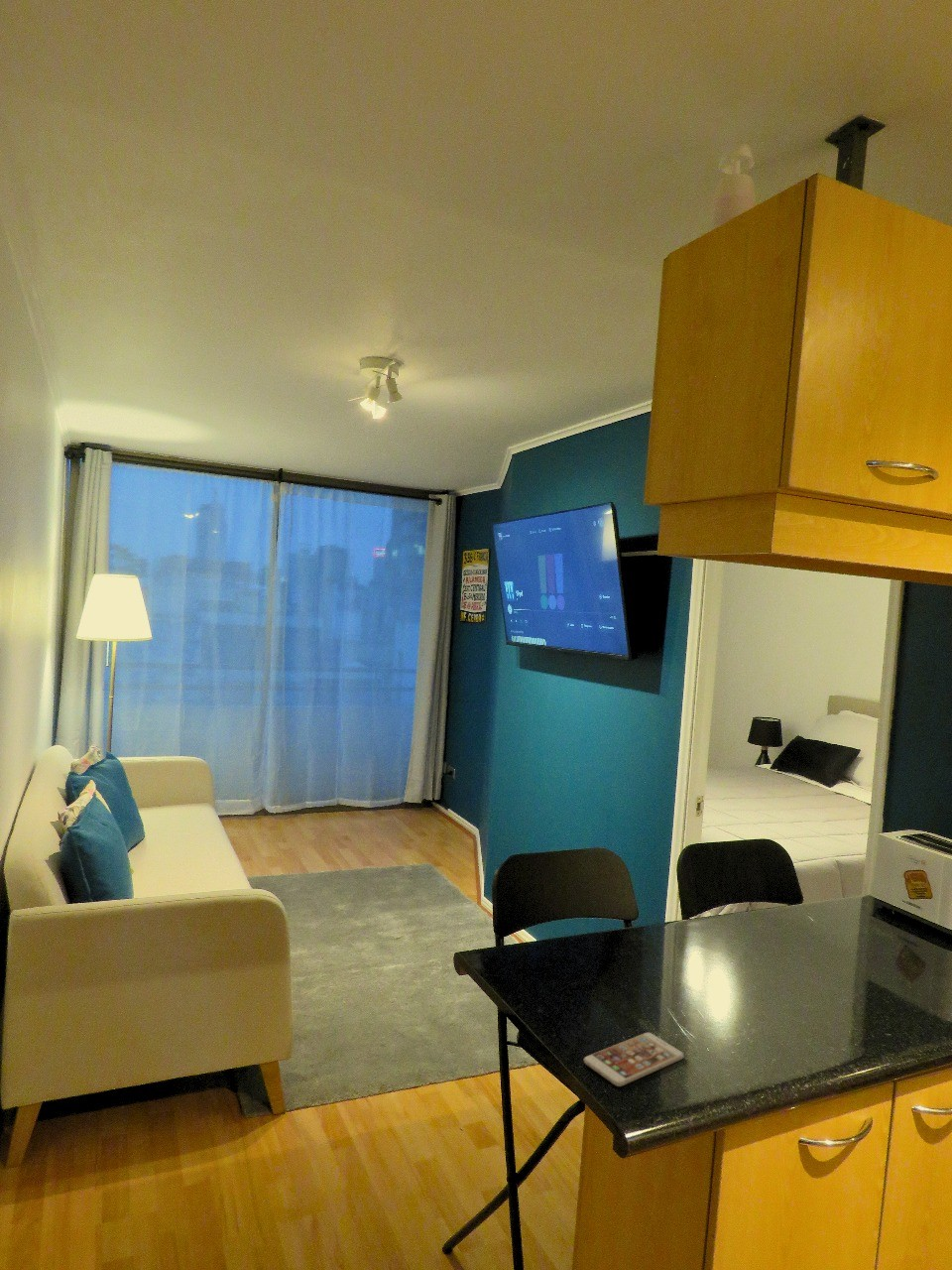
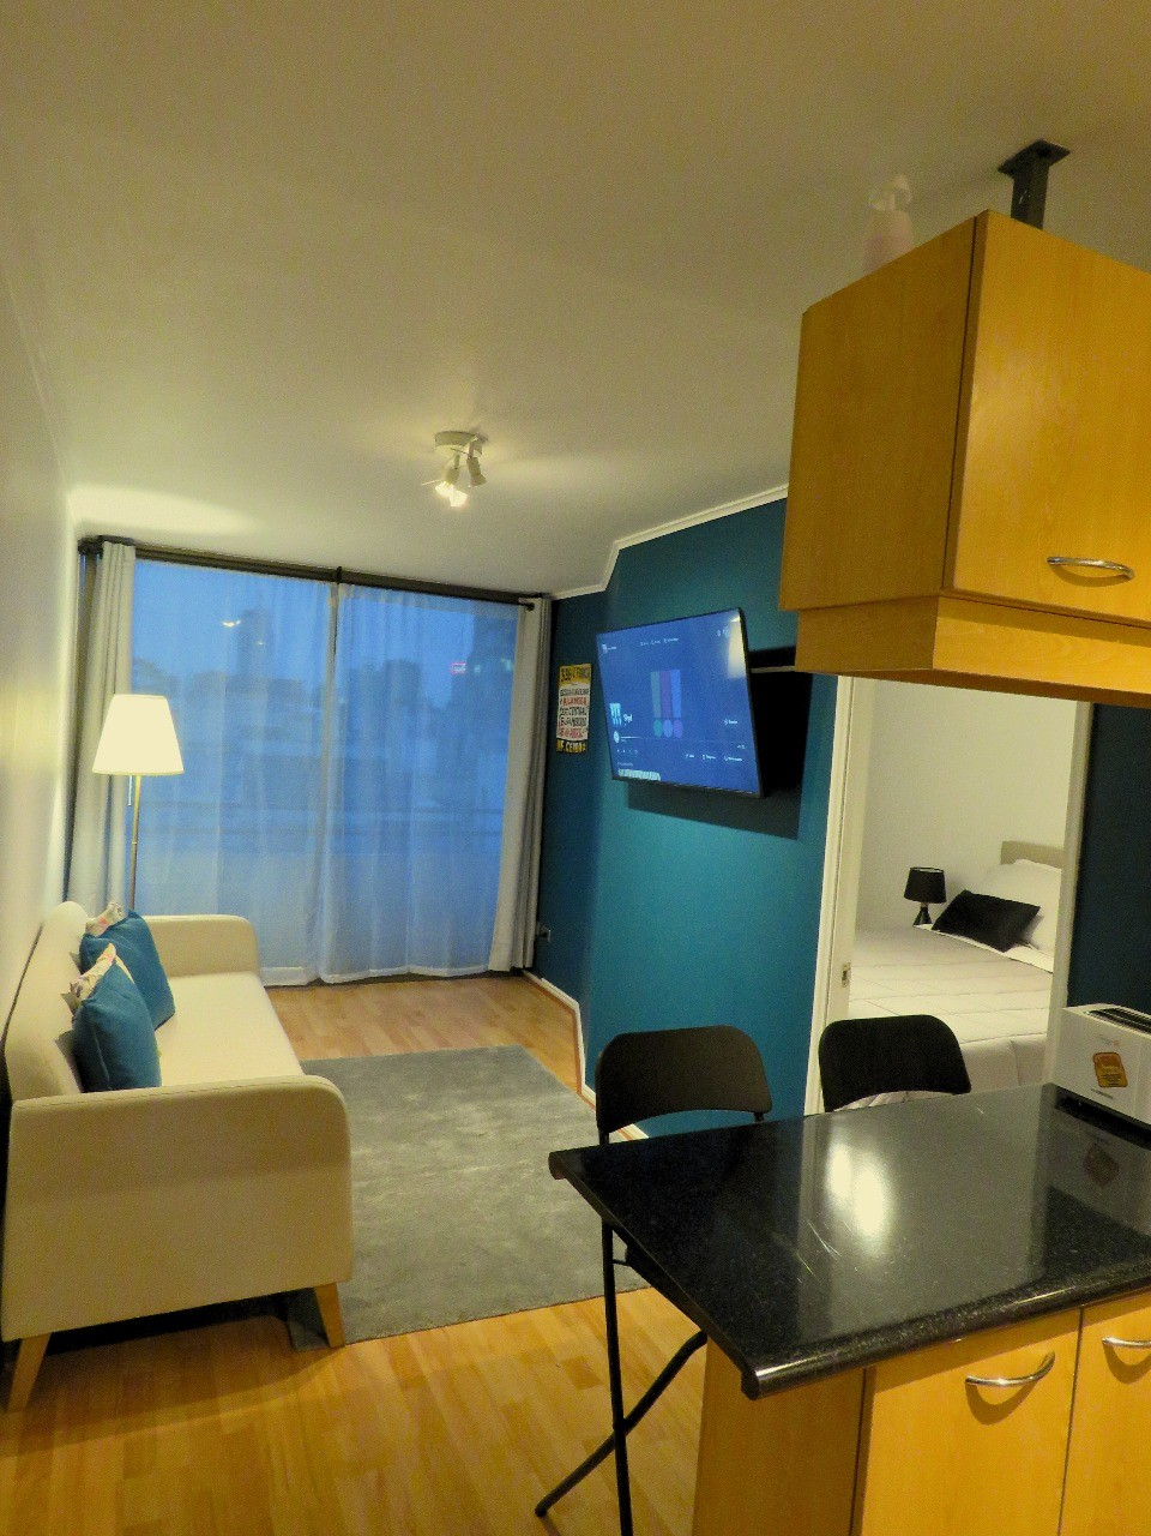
- smartphone (634, 1058)
